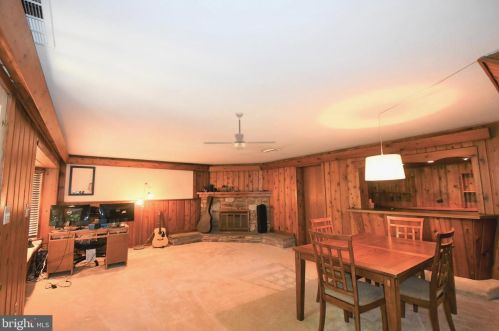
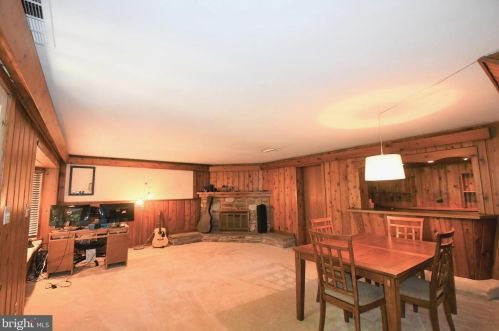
- ceiling fan (239, 130)
